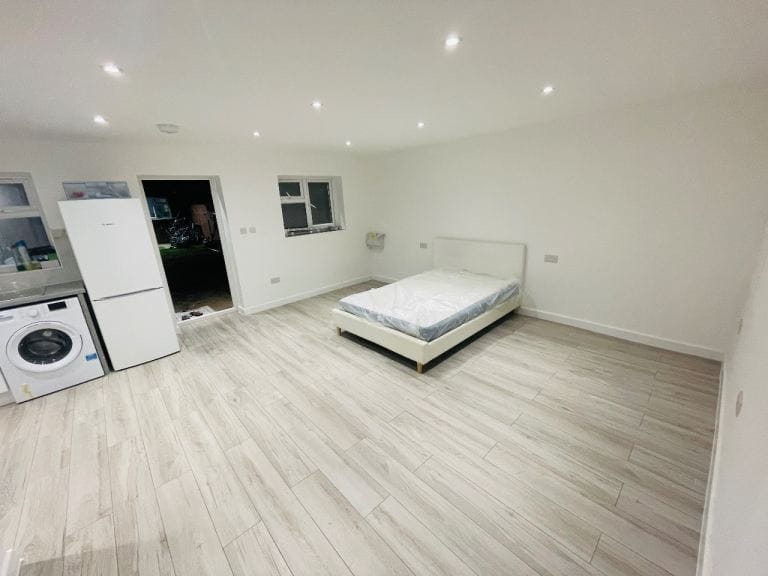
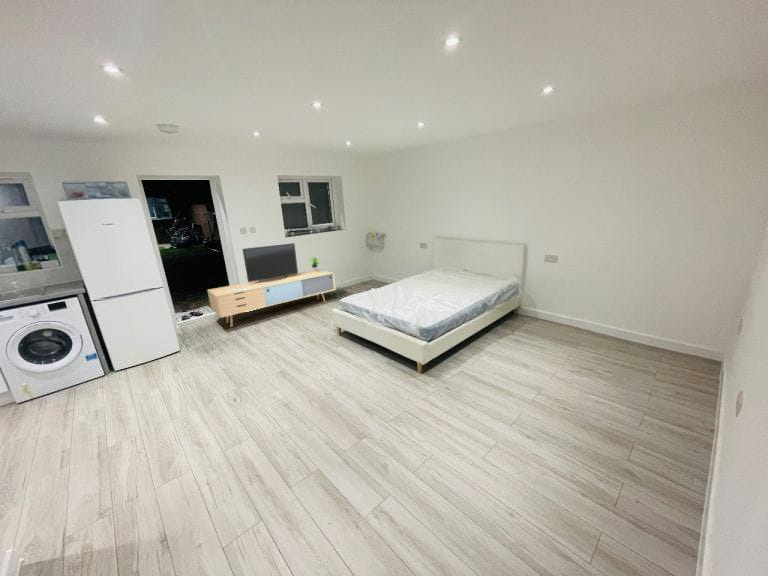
+ media console (275, 279)
